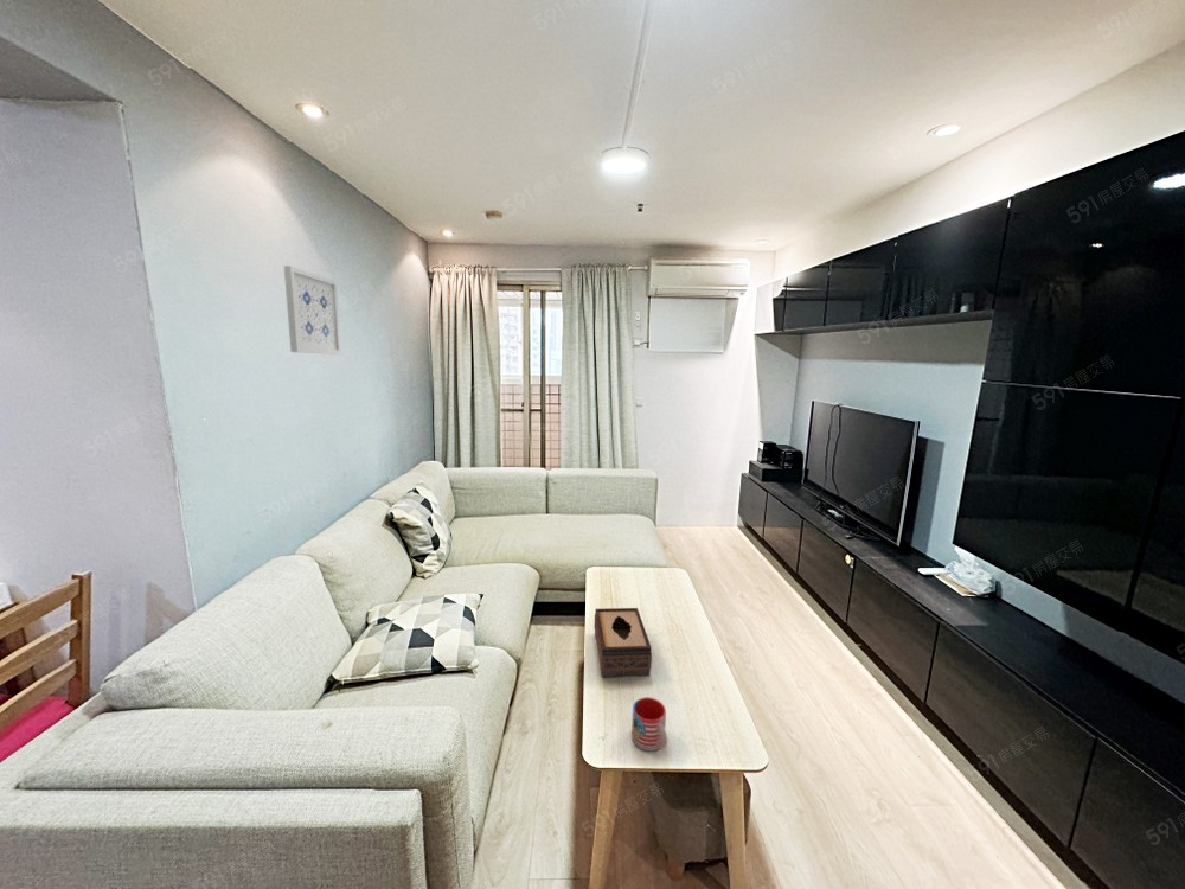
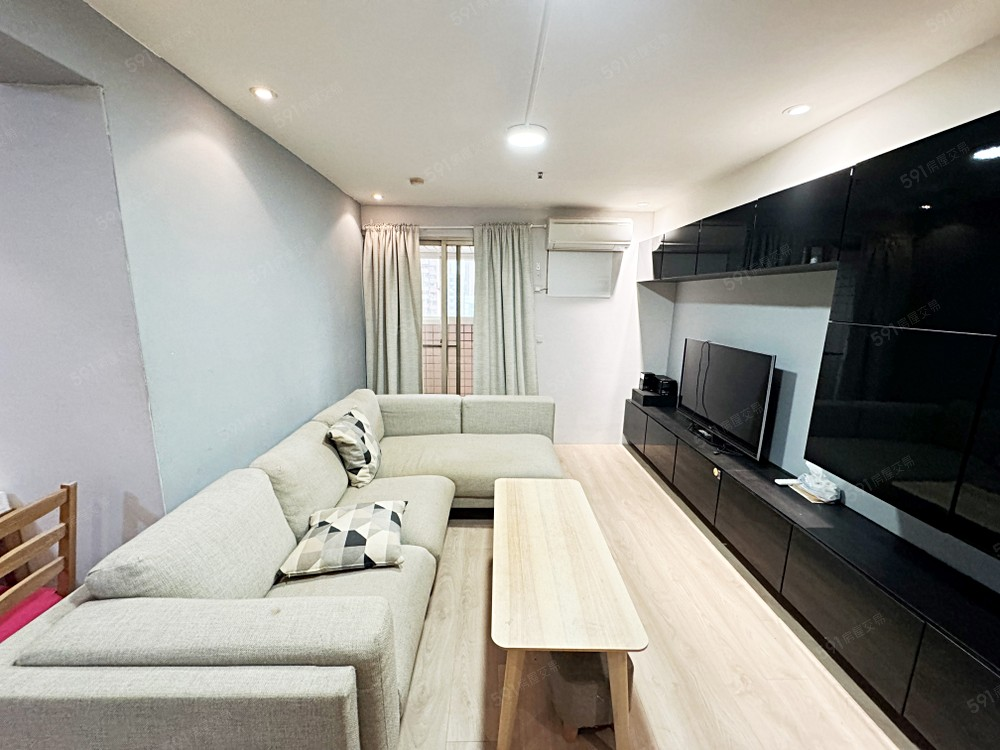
- wall art (315, 314)
- tissue box (620, 639)
- mug (652, 727)
